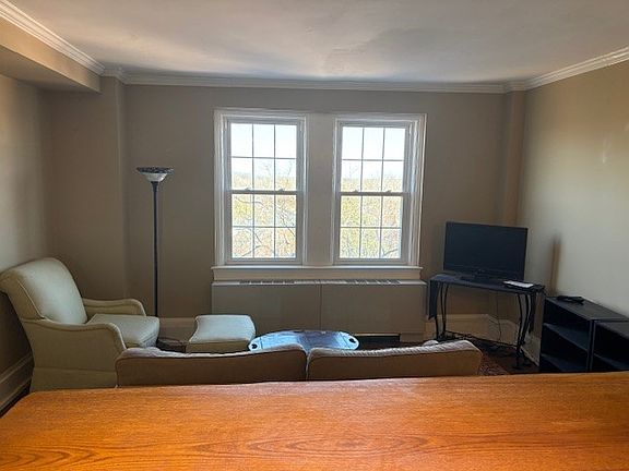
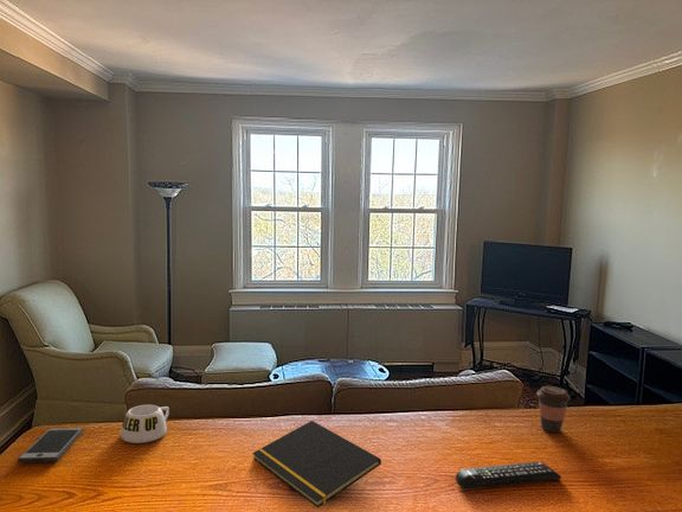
+ coffee cup (552, 409)
+ mug (147, 421)
+ remote control (508, 475)
+ notepad (314, 457)
+ smartphone (52, 443)
